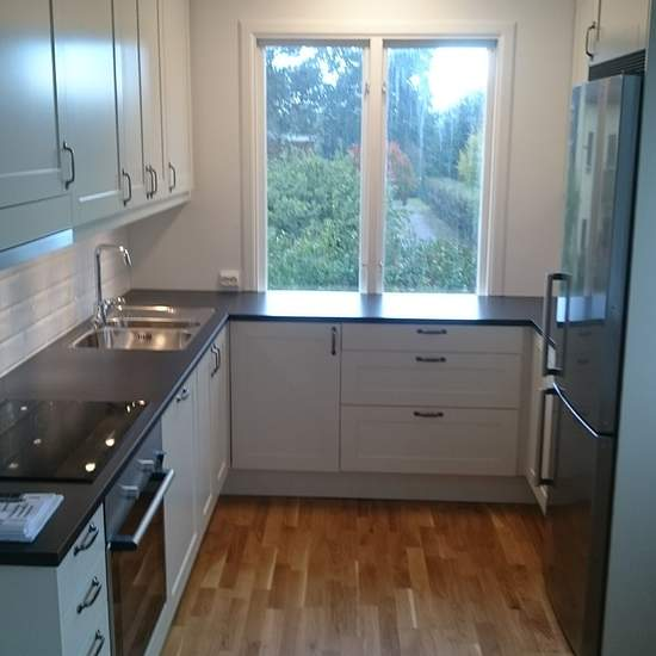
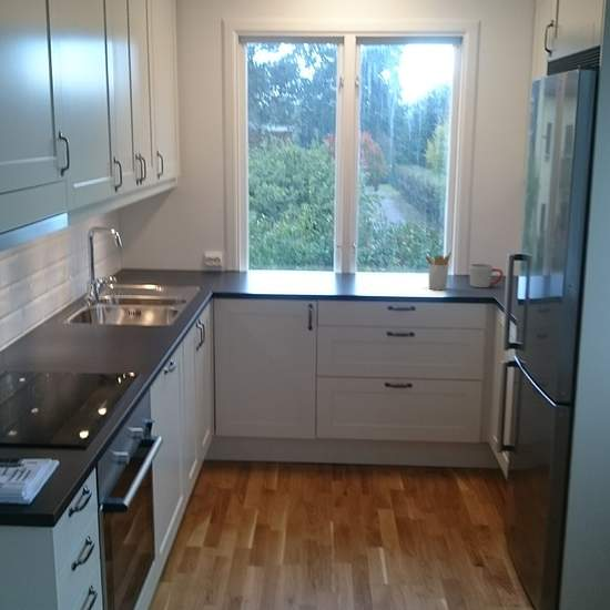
+ utensil holder (439, 271)
+ mug (486, 275)
